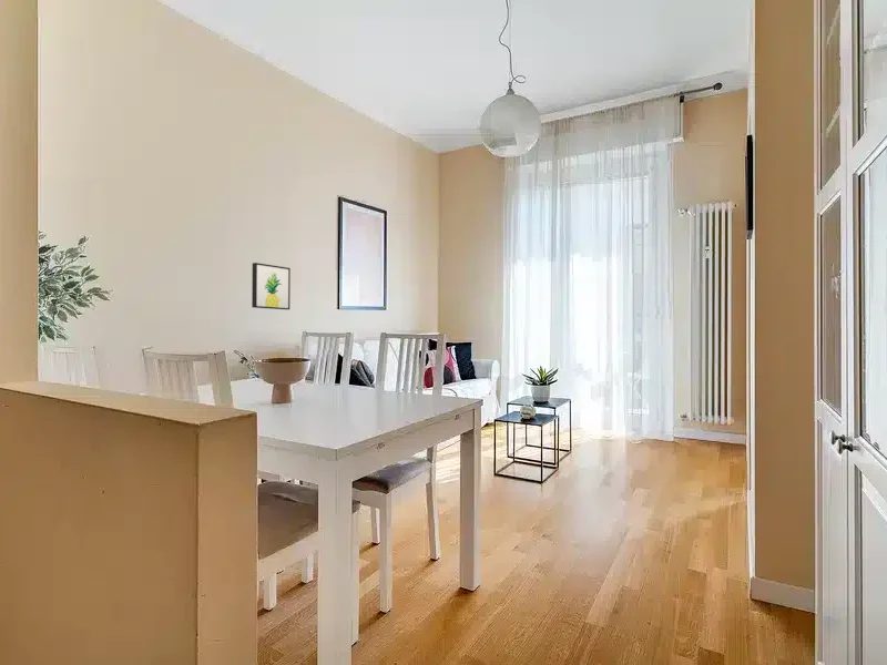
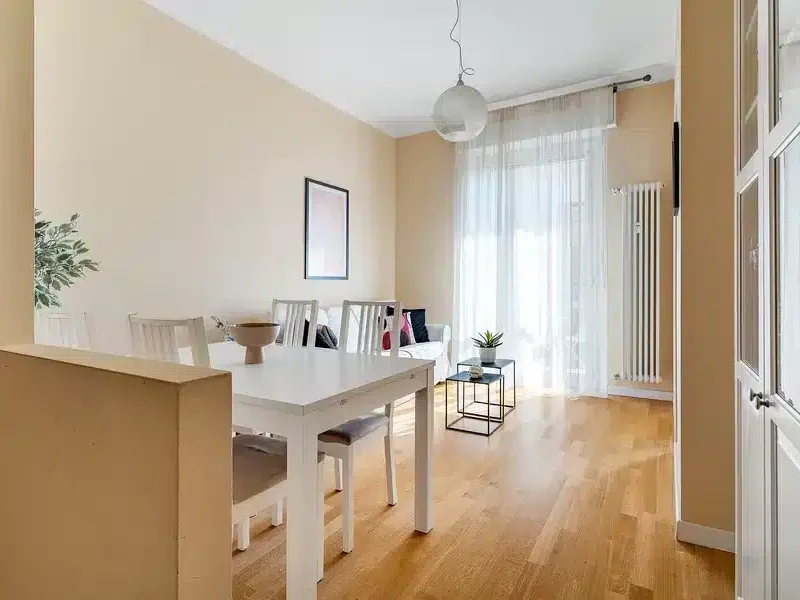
- wall art (272, 287)
